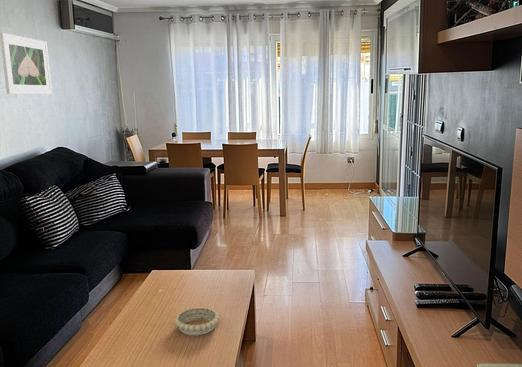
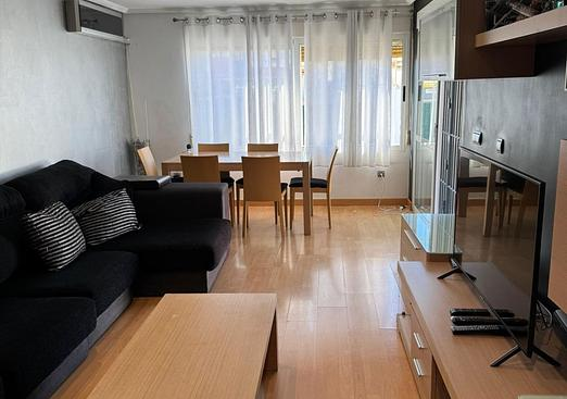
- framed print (28, 66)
- decorative bowl (197, 319)
